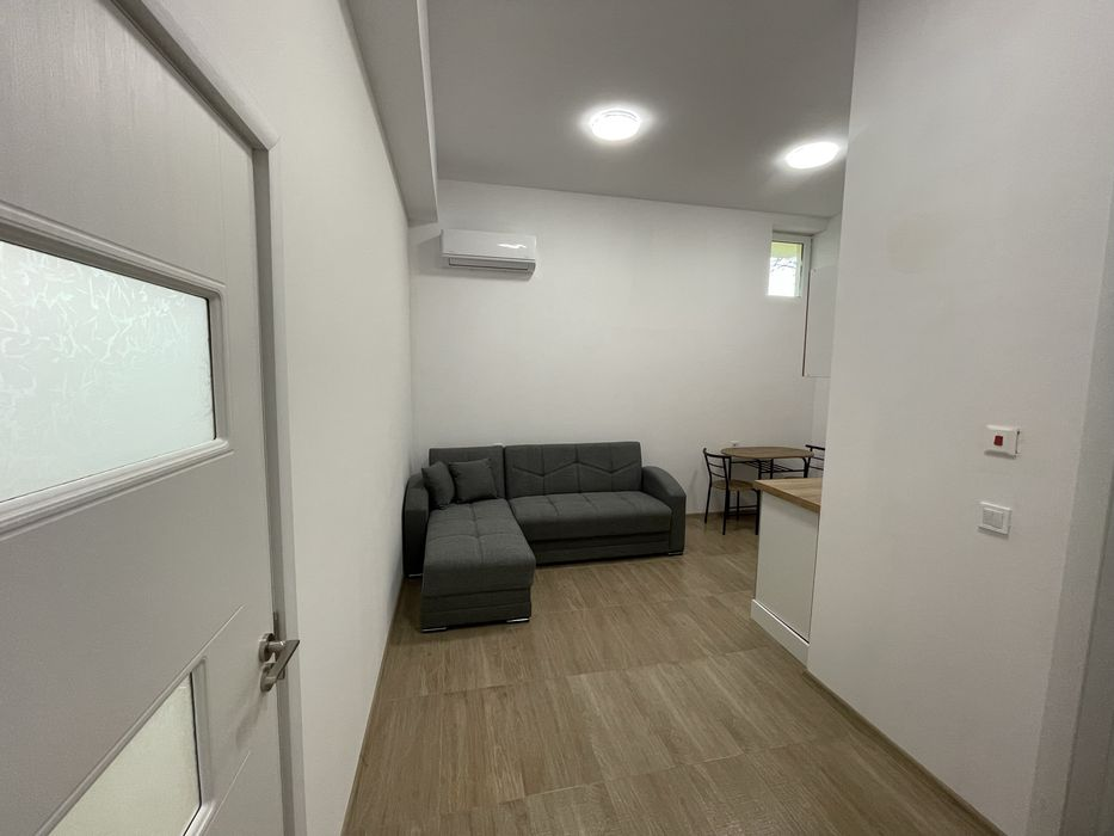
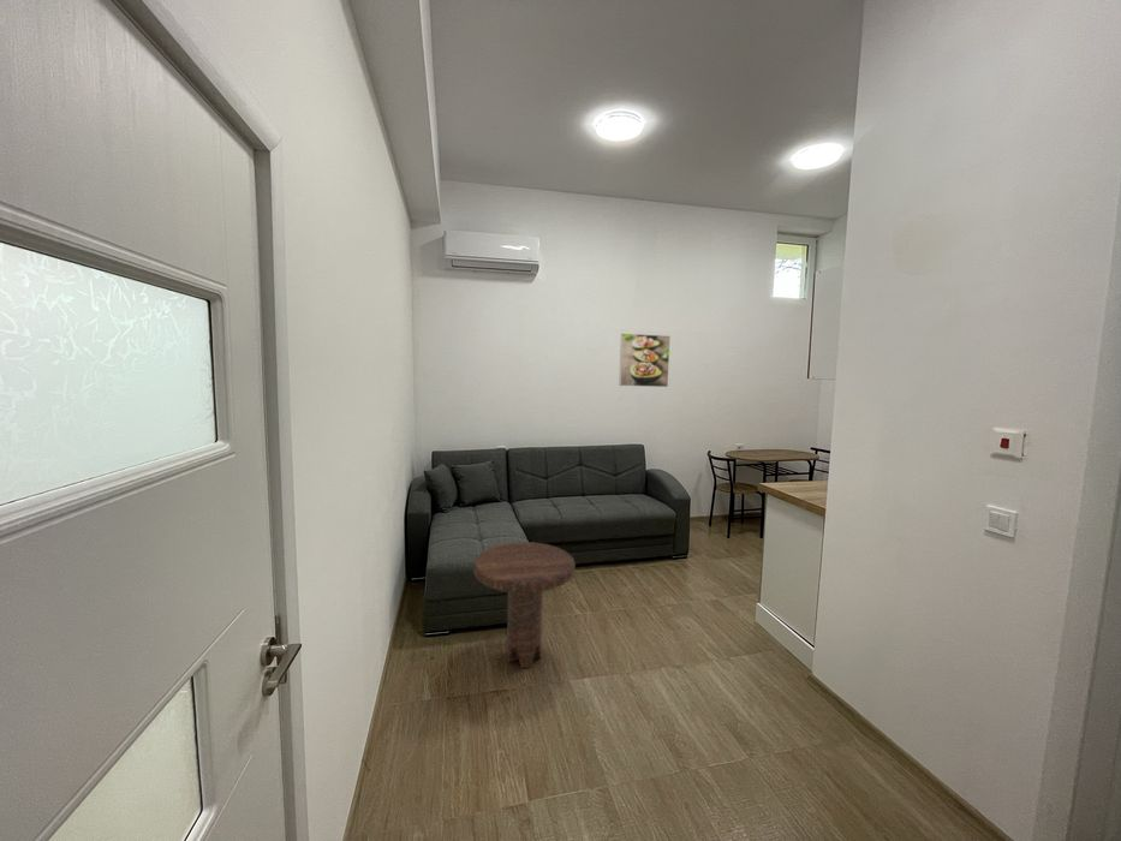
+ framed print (644, 360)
+ side table (523, 609)
